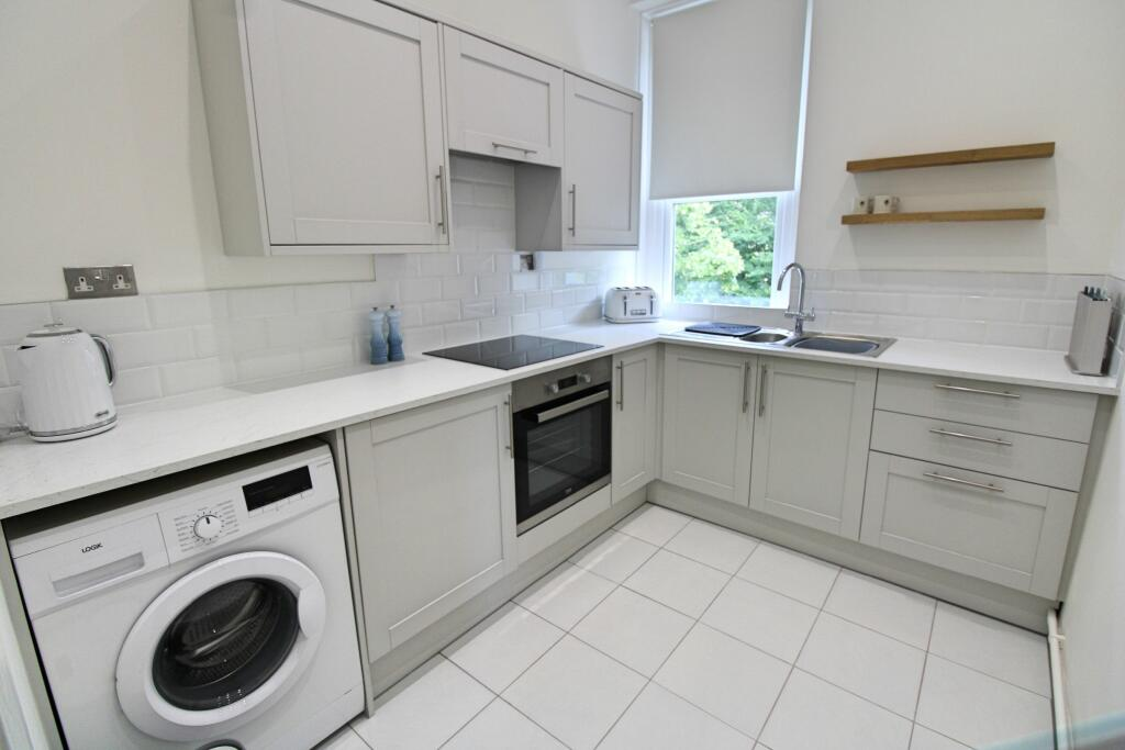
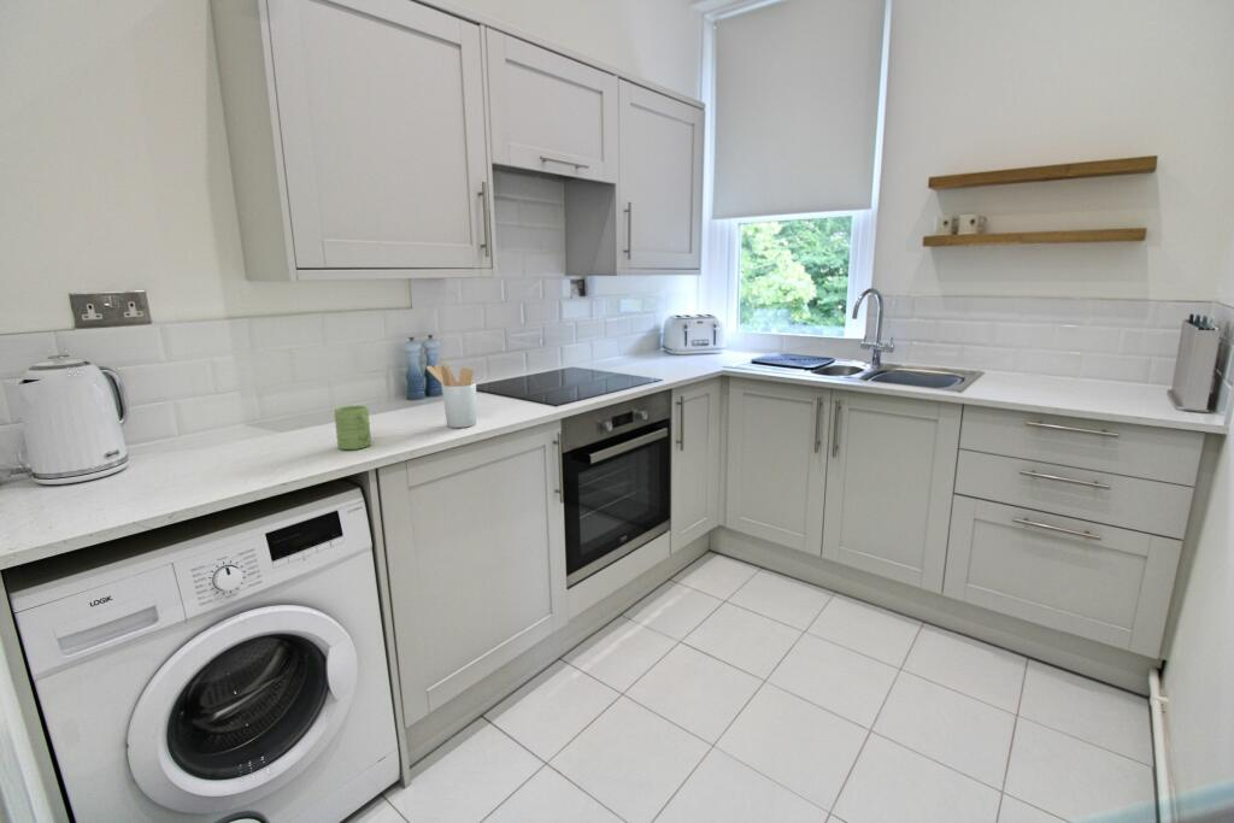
+ mug (357, 428)
+ utensil holder (452, 393)
